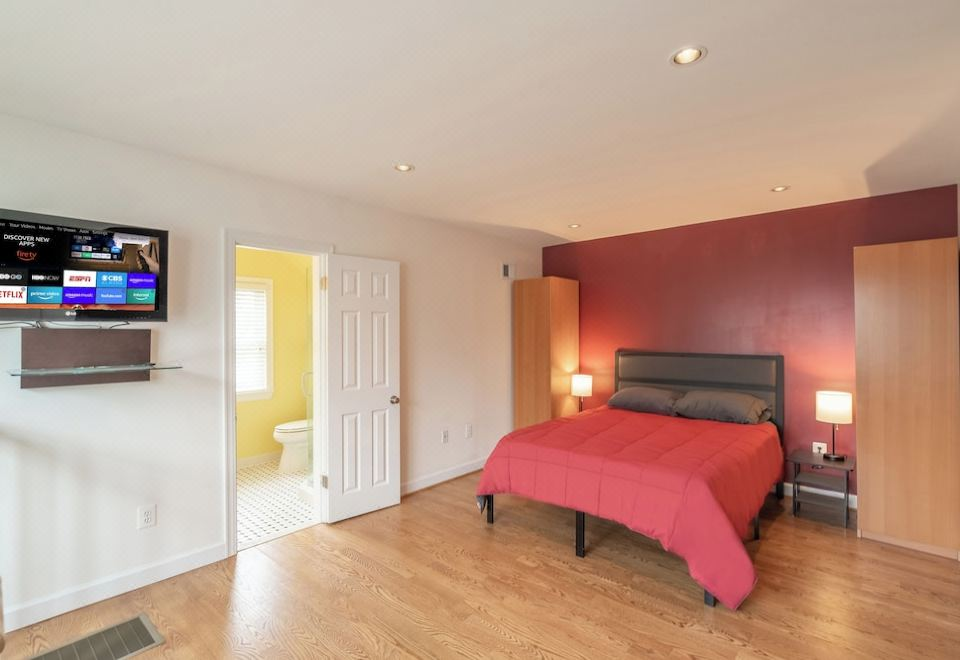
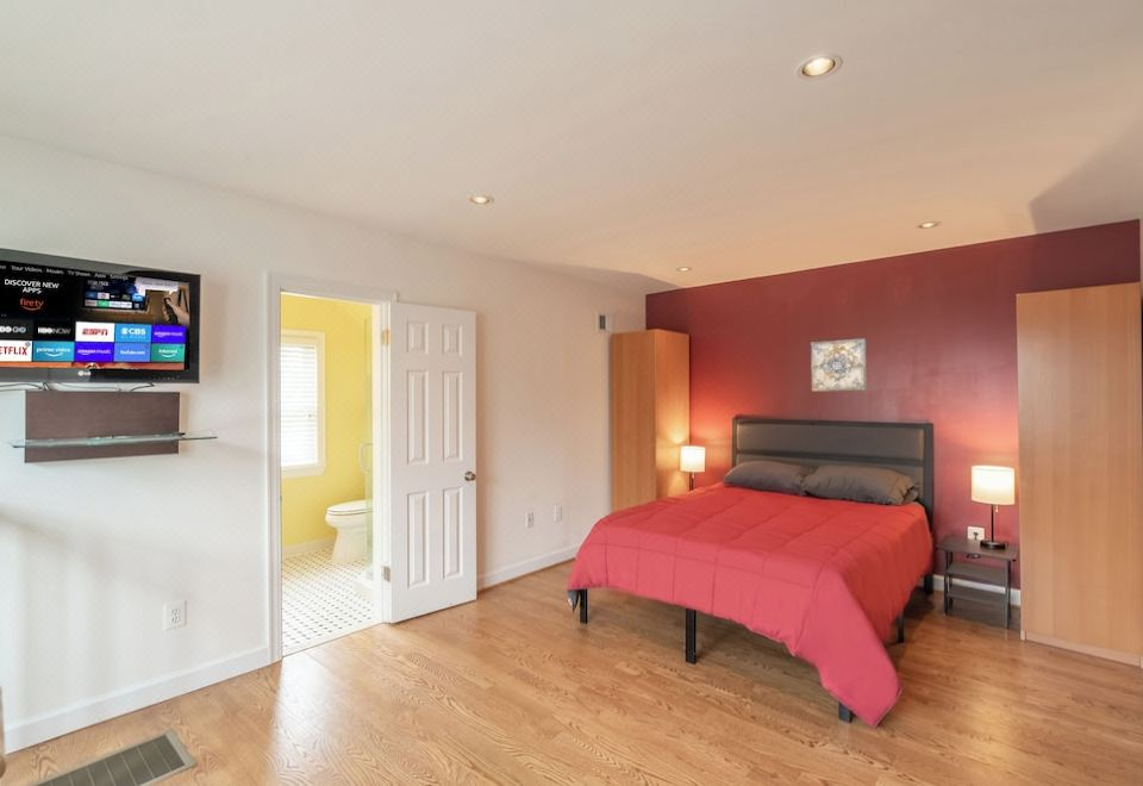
+ wall art (837, 366)
